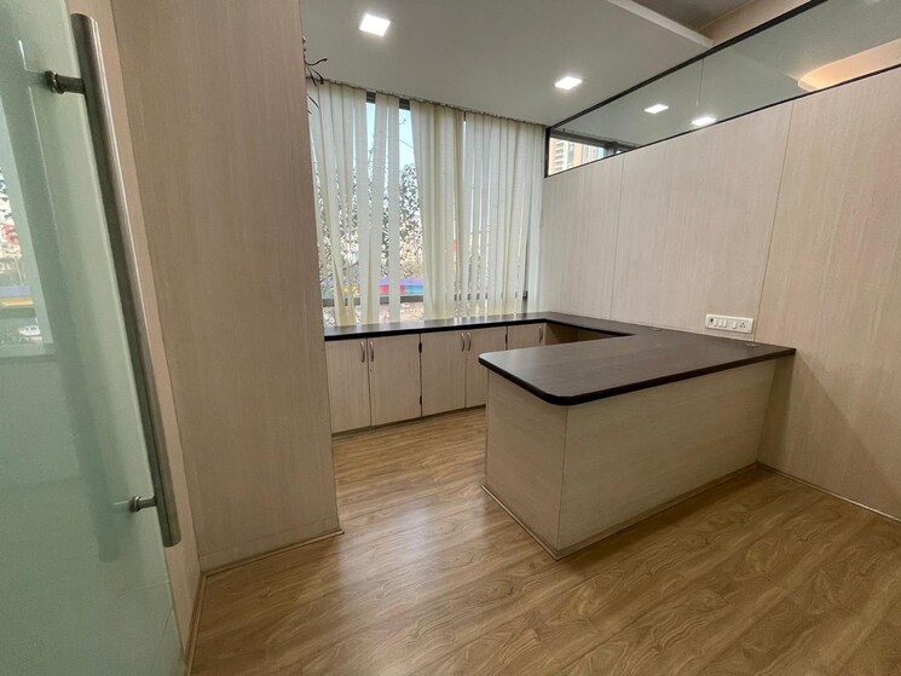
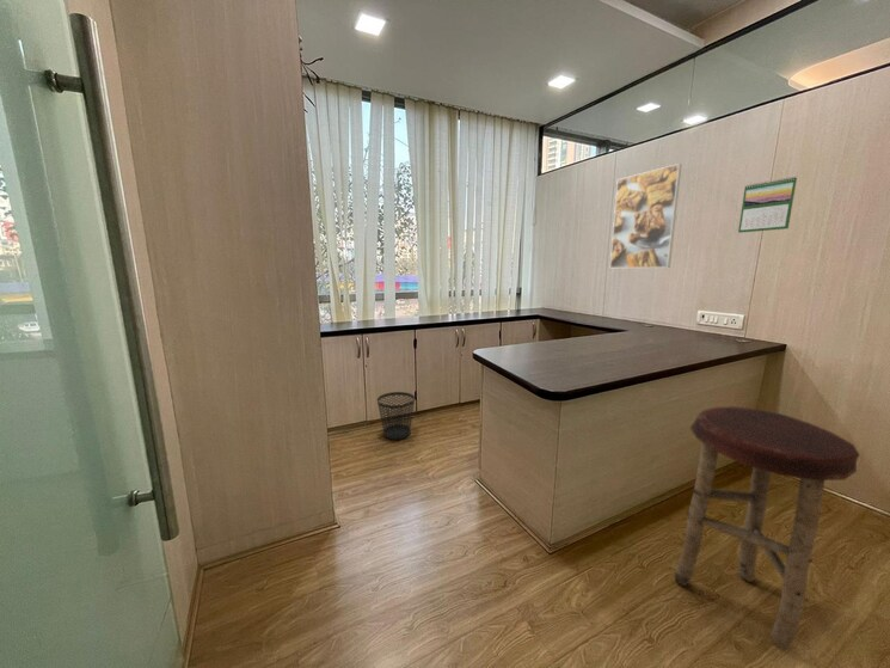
+ calendar (766, 206)
+ stool (751, 519)
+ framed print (642, 221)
+ wastebasket (395, 416)
